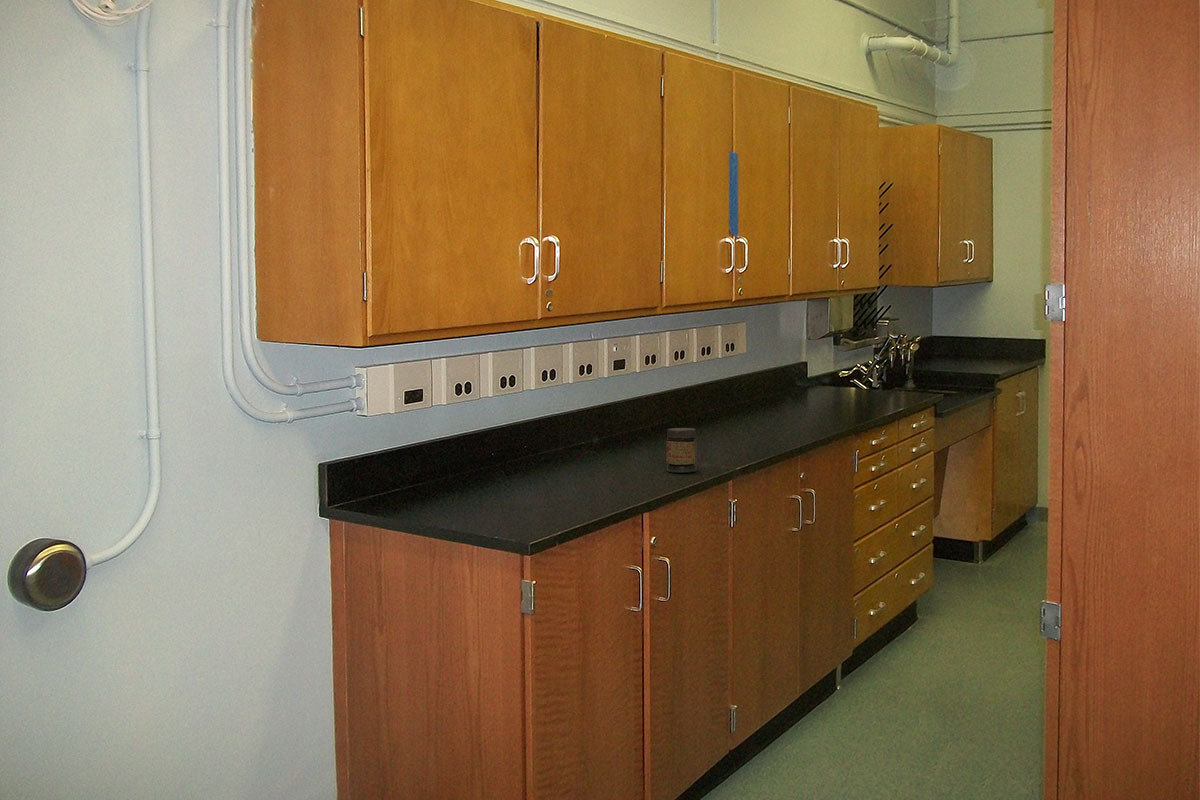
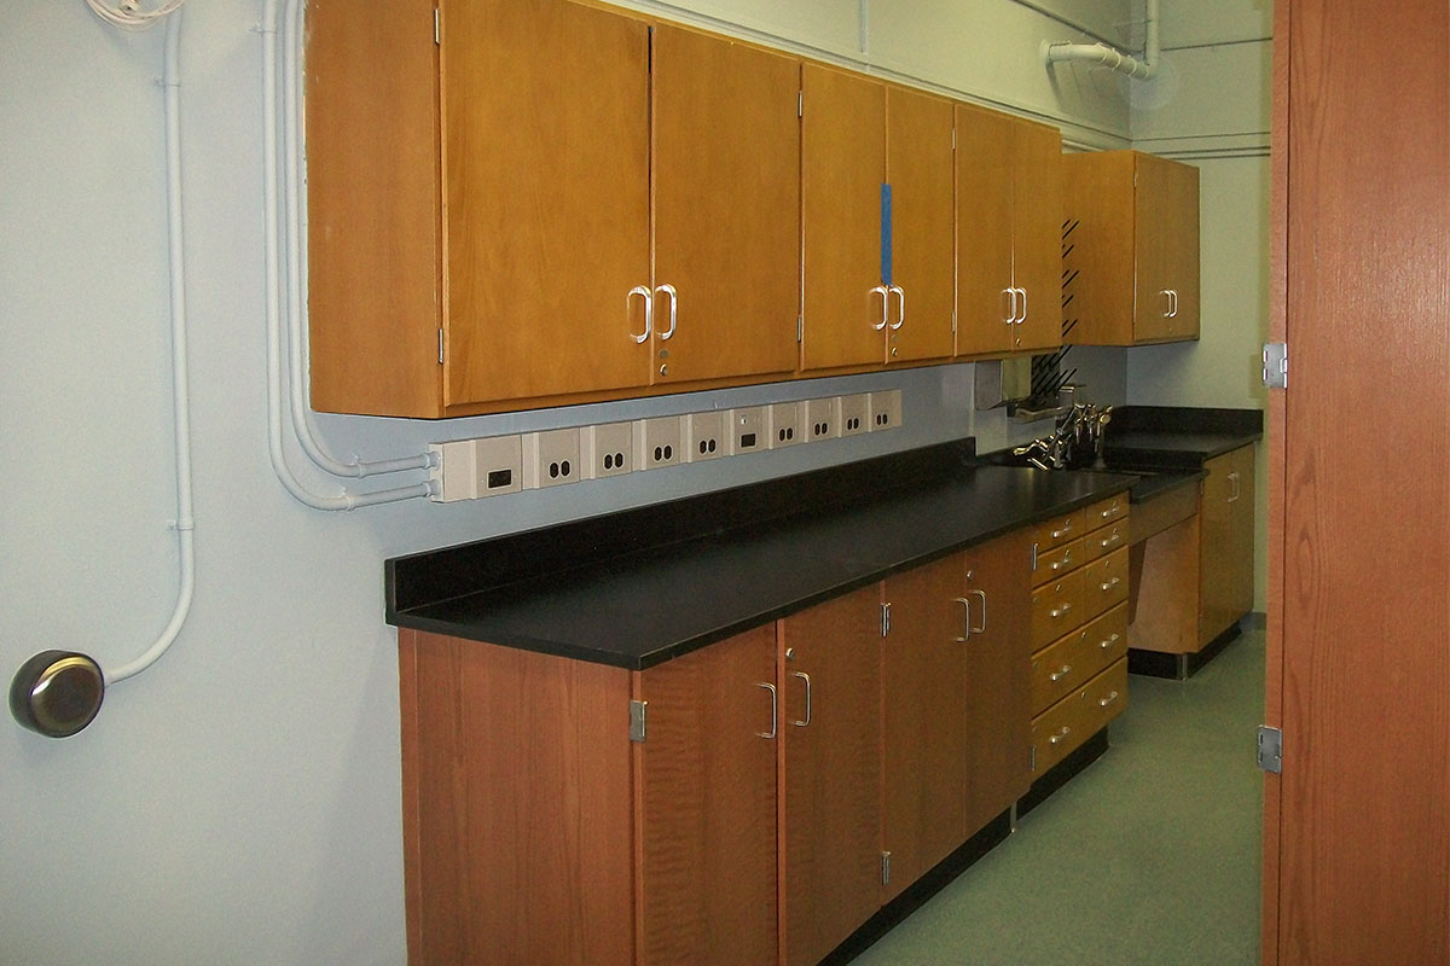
- jar (681, 449)
